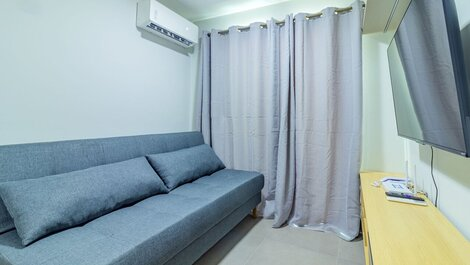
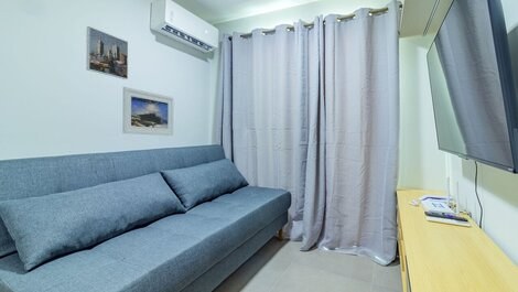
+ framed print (108, 54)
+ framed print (150, 113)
